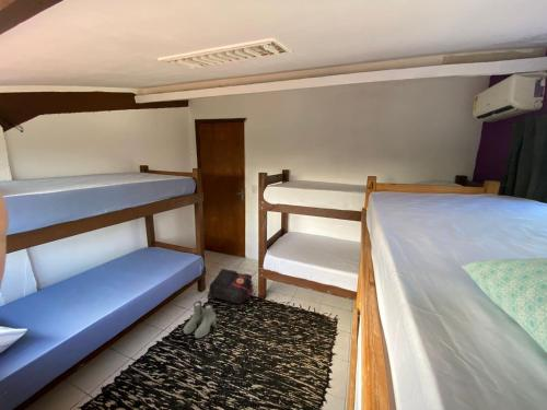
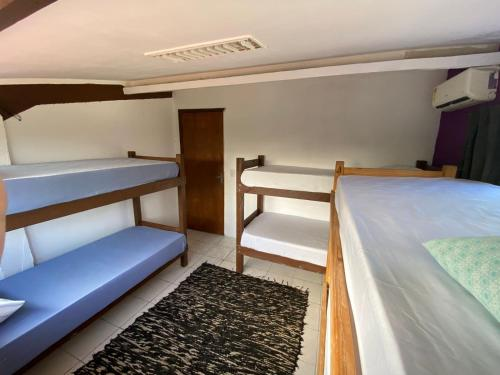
- backpack (233, 283)
- boots (199, 317)
